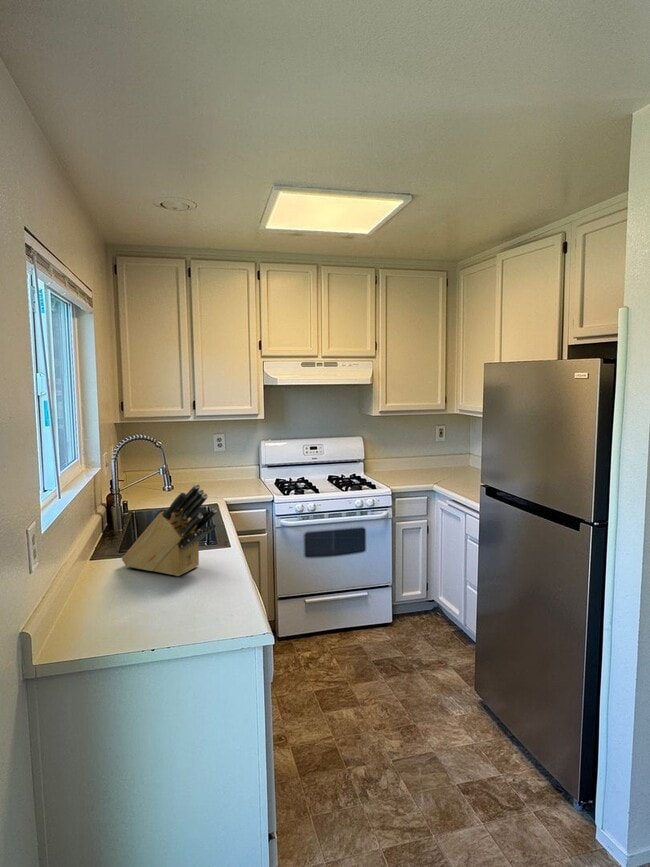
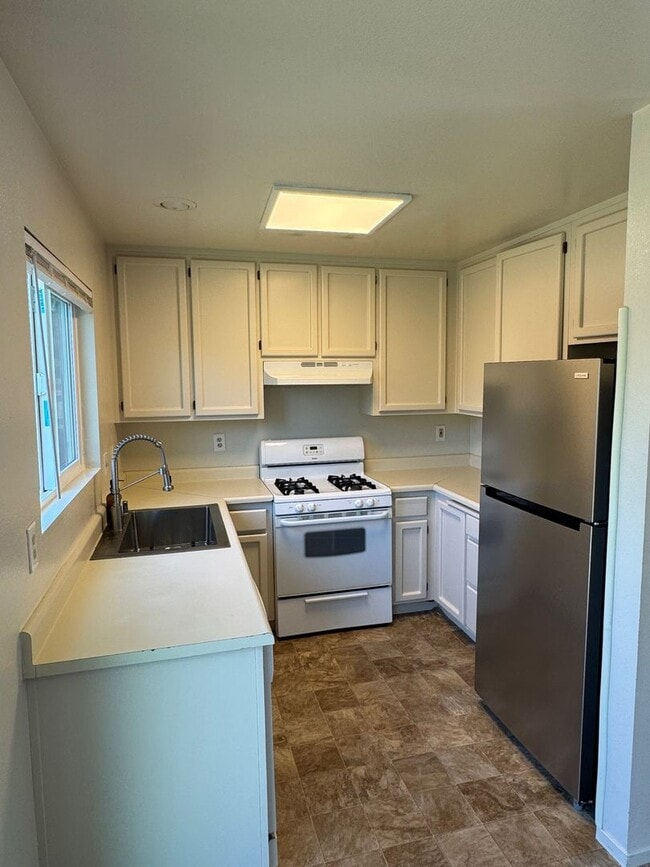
- knife block (168, 526)
